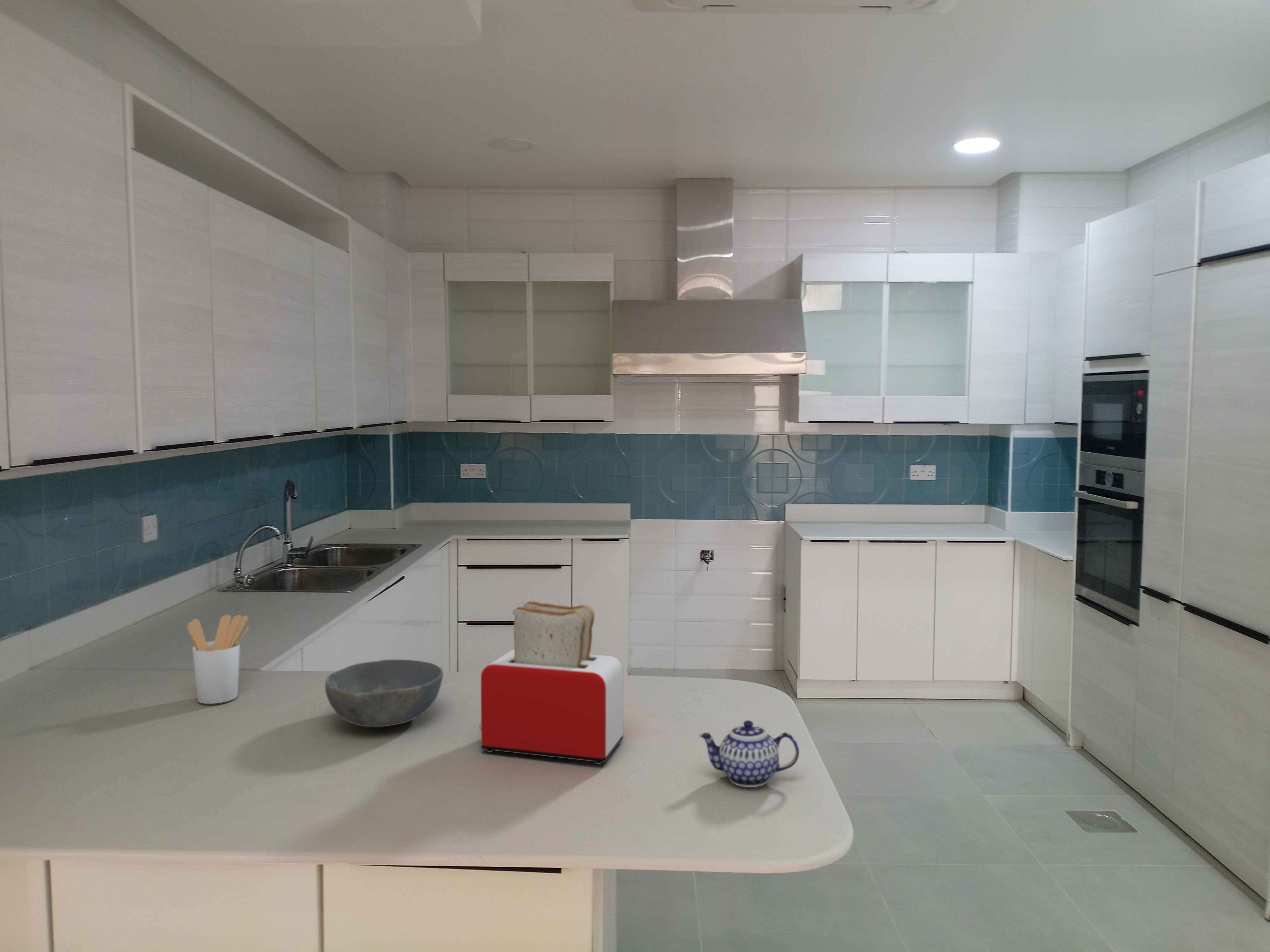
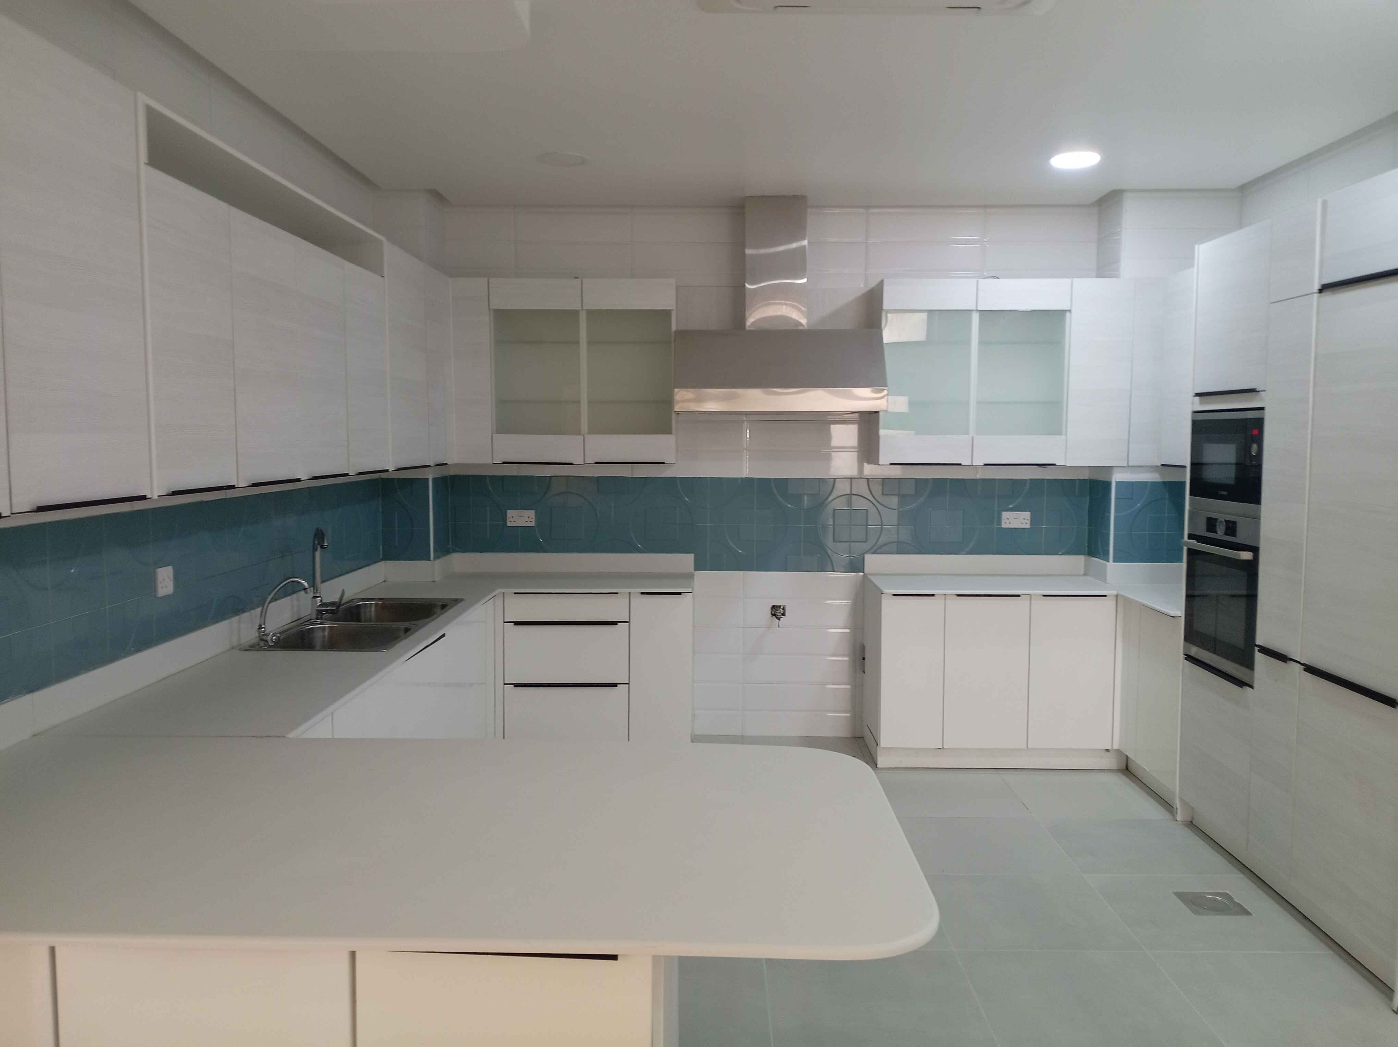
- bowl (385, 697)
- toaster (548, 676)
- utensil holder (223, 656)
- teapot (748, 750)
